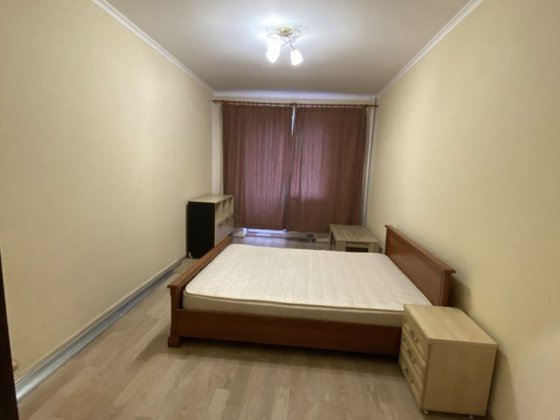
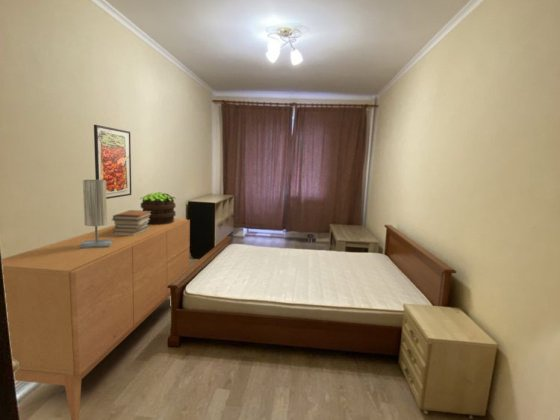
+ potted plant (158, 207)
+ sideboard (121, 288)
+ book stack (132, 222)
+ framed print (114, 163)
+ table lamp (95, 212)
